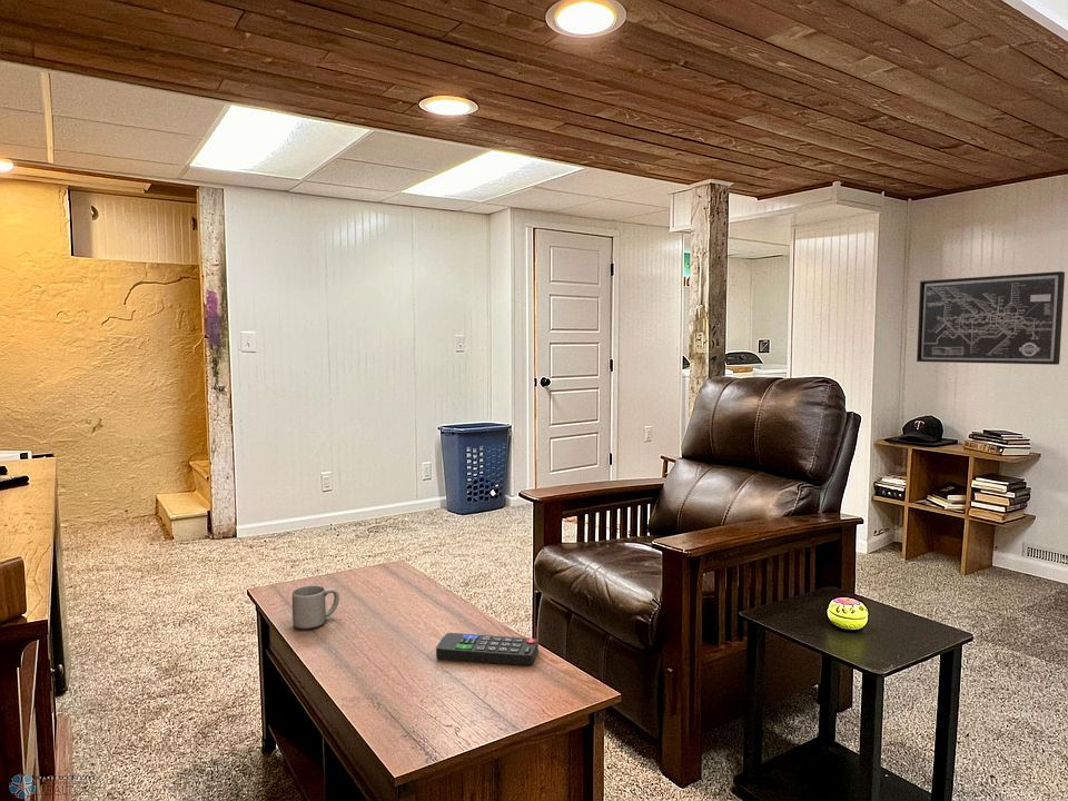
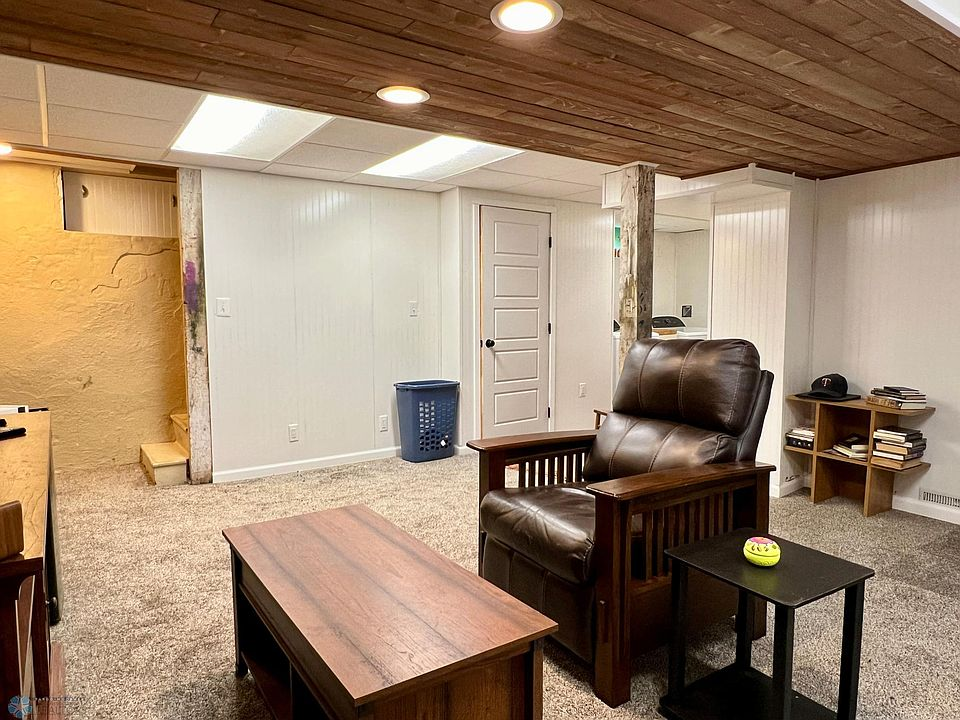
- remote control (487, 647)
- wall art (985, 319)
- mug (317, 605)
